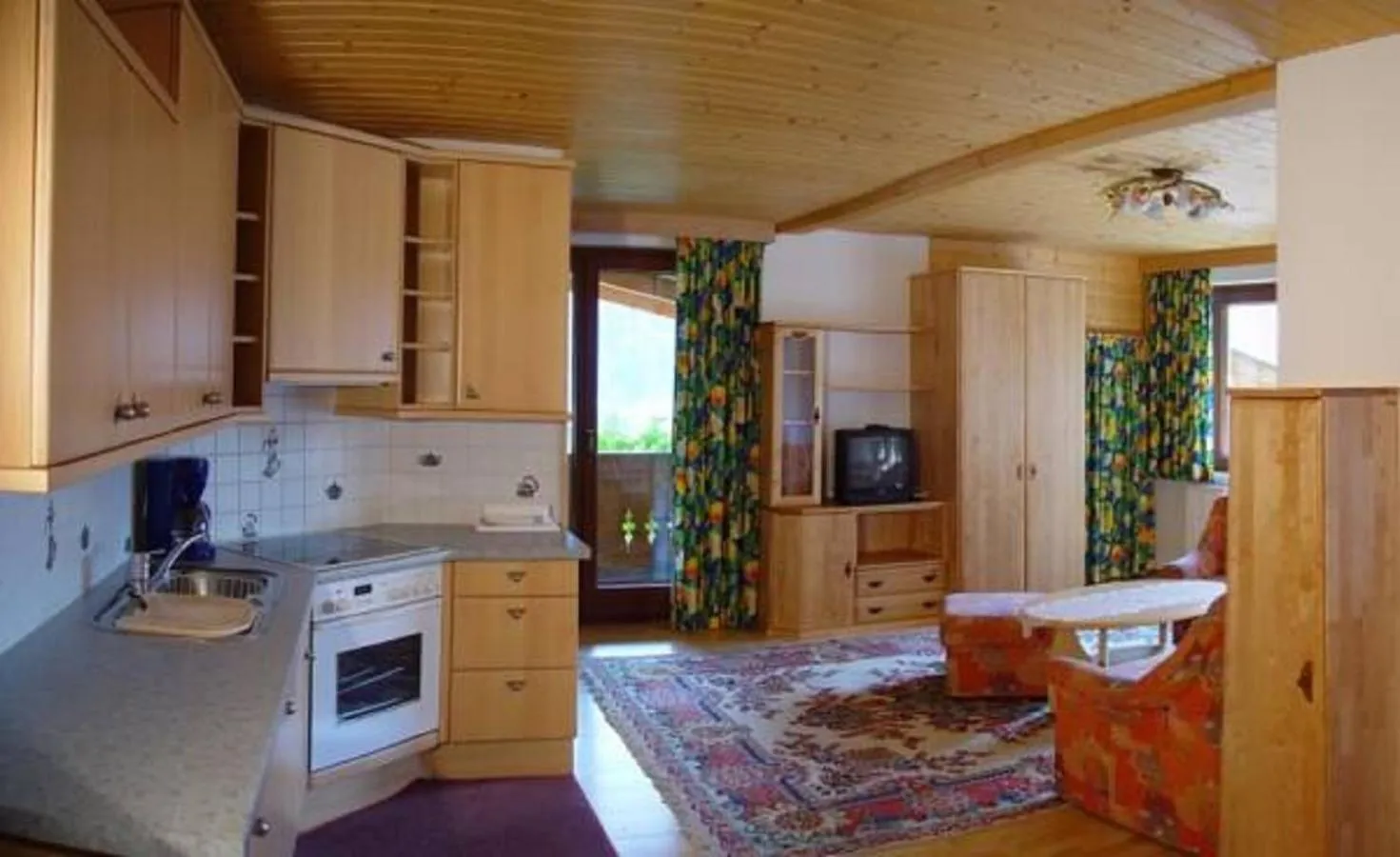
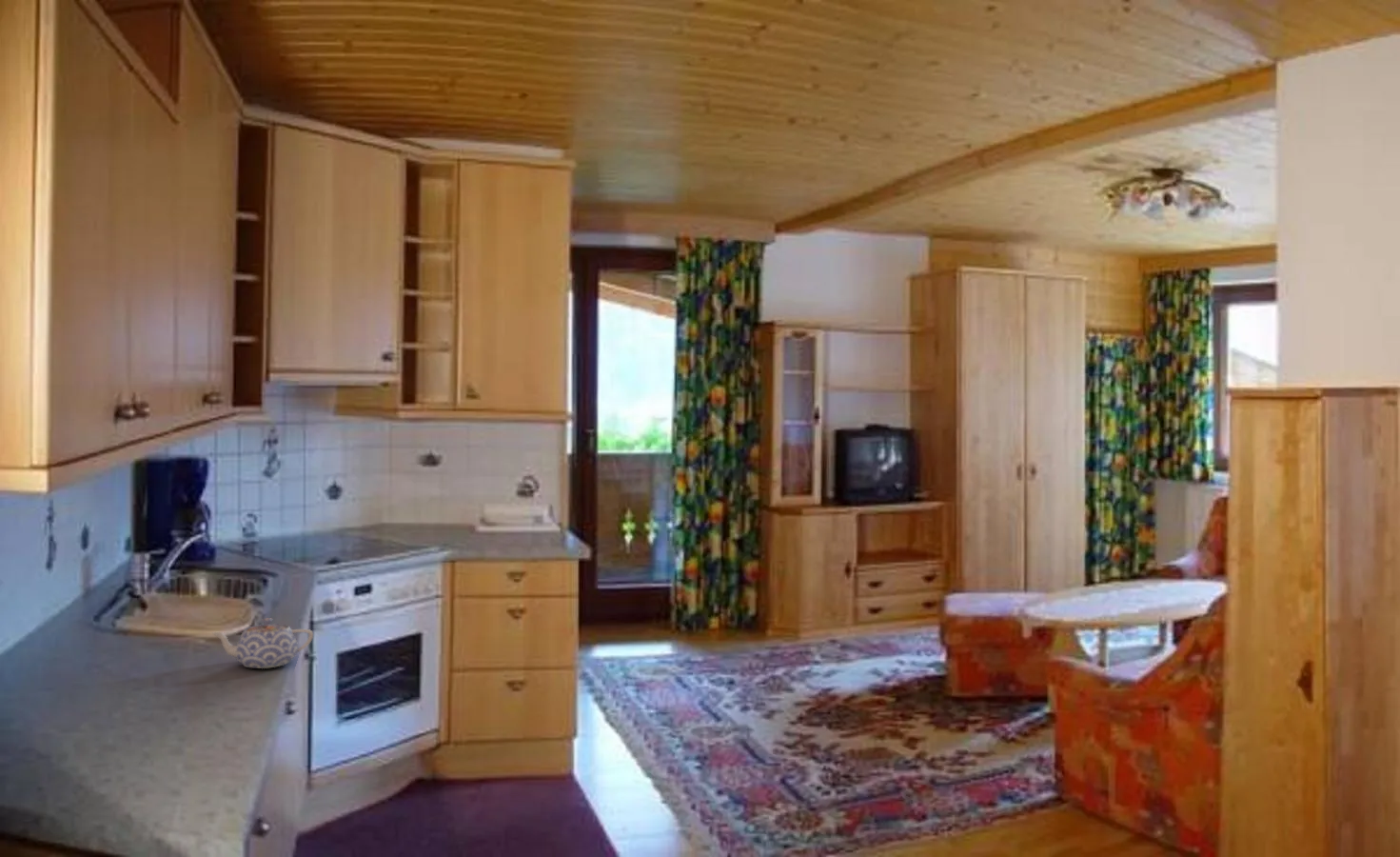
+ teapot (263, 642)
